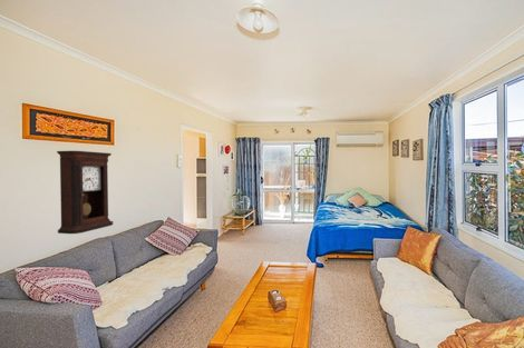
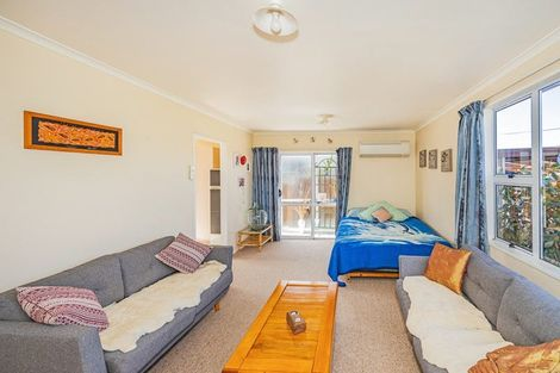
- pendulum clock (88, 190)
